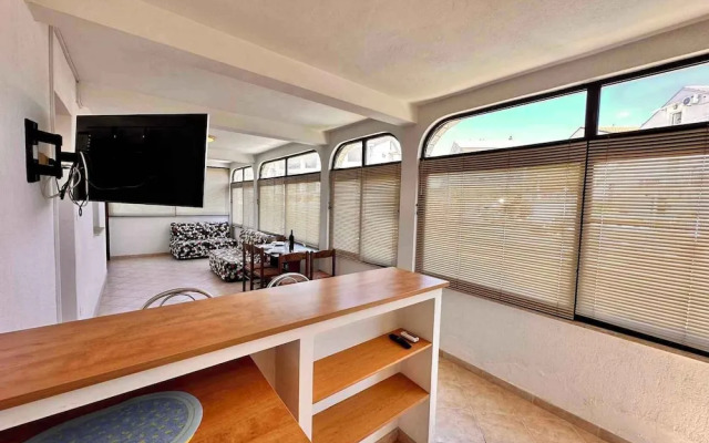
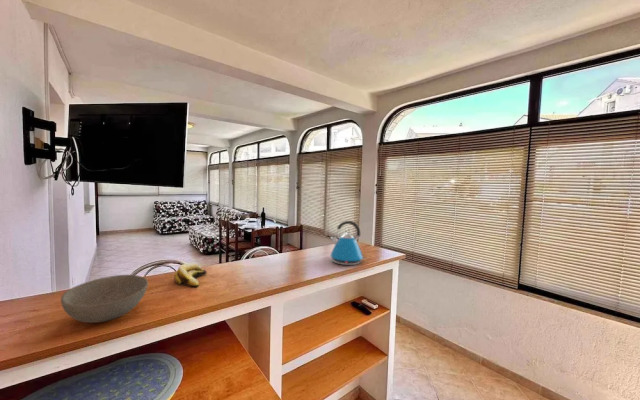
+ bowl (108, 300)
+ banana (193, 272)
+ kettle (348, 240)
